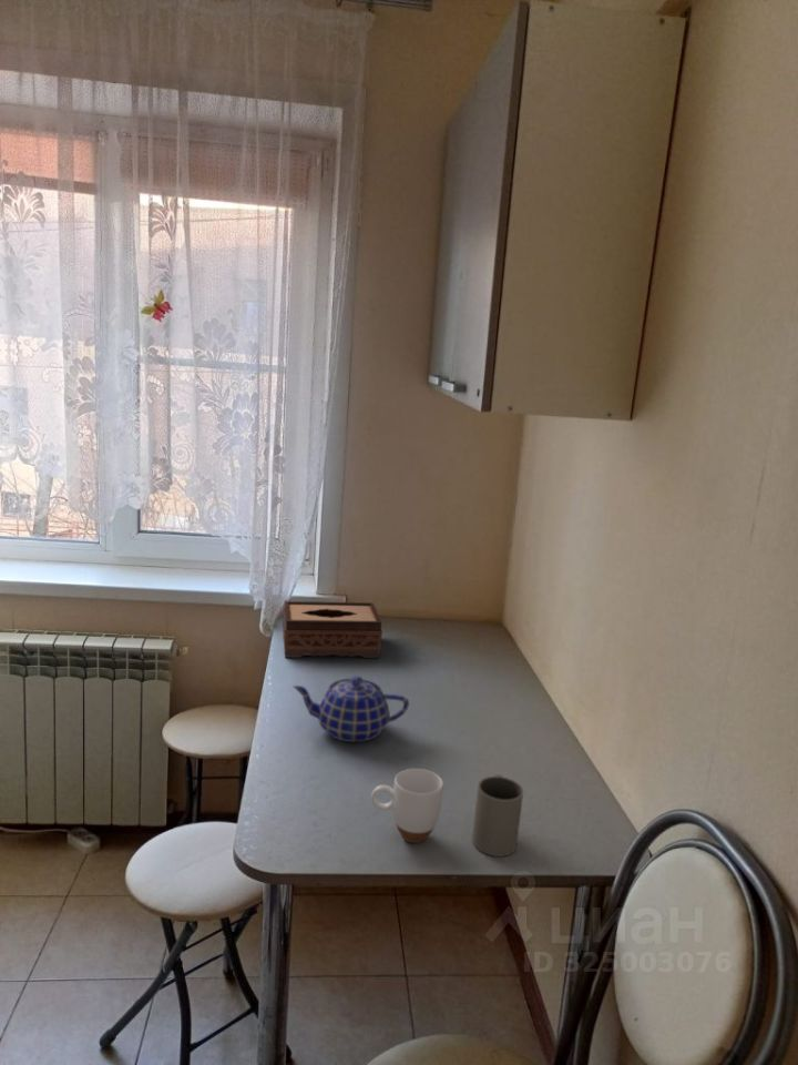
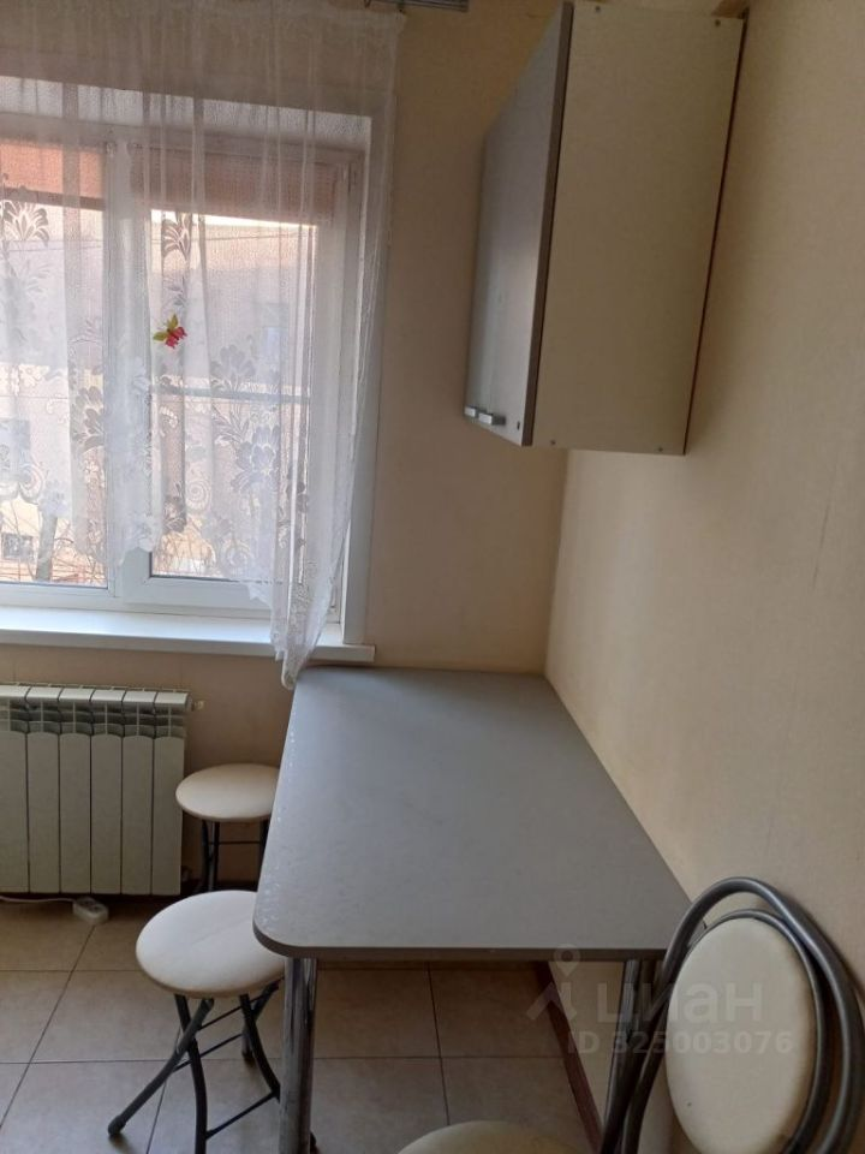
- tissue box (330, 628)
- mug (405, 807)
- teapot (350, 704)
- mug (497, 808)
